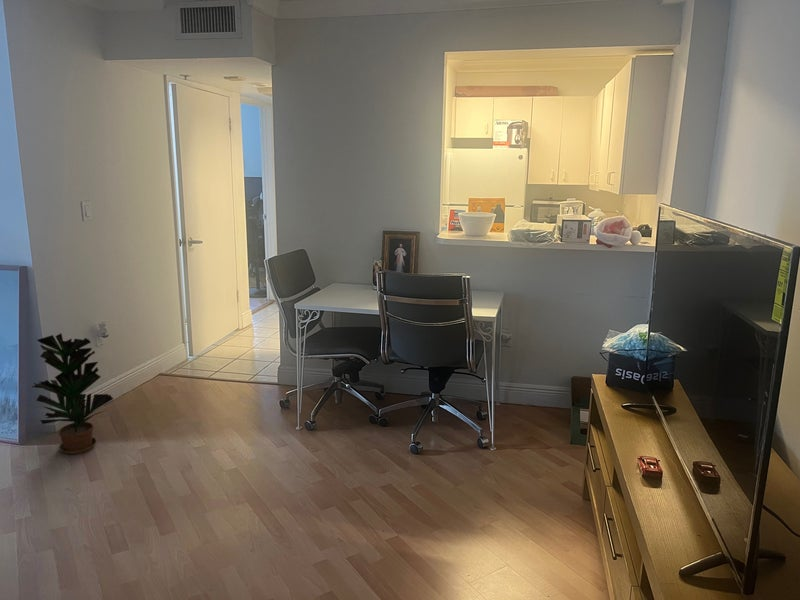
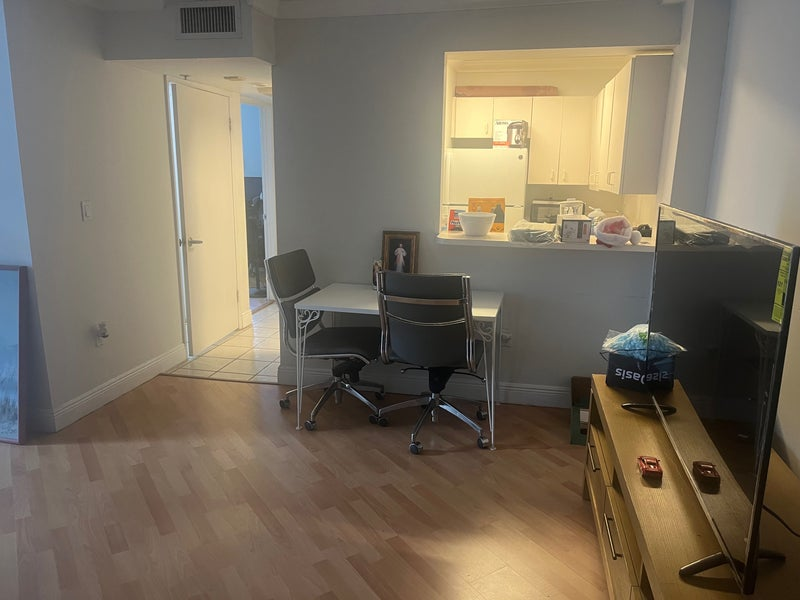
- potted plant (65, 392)
